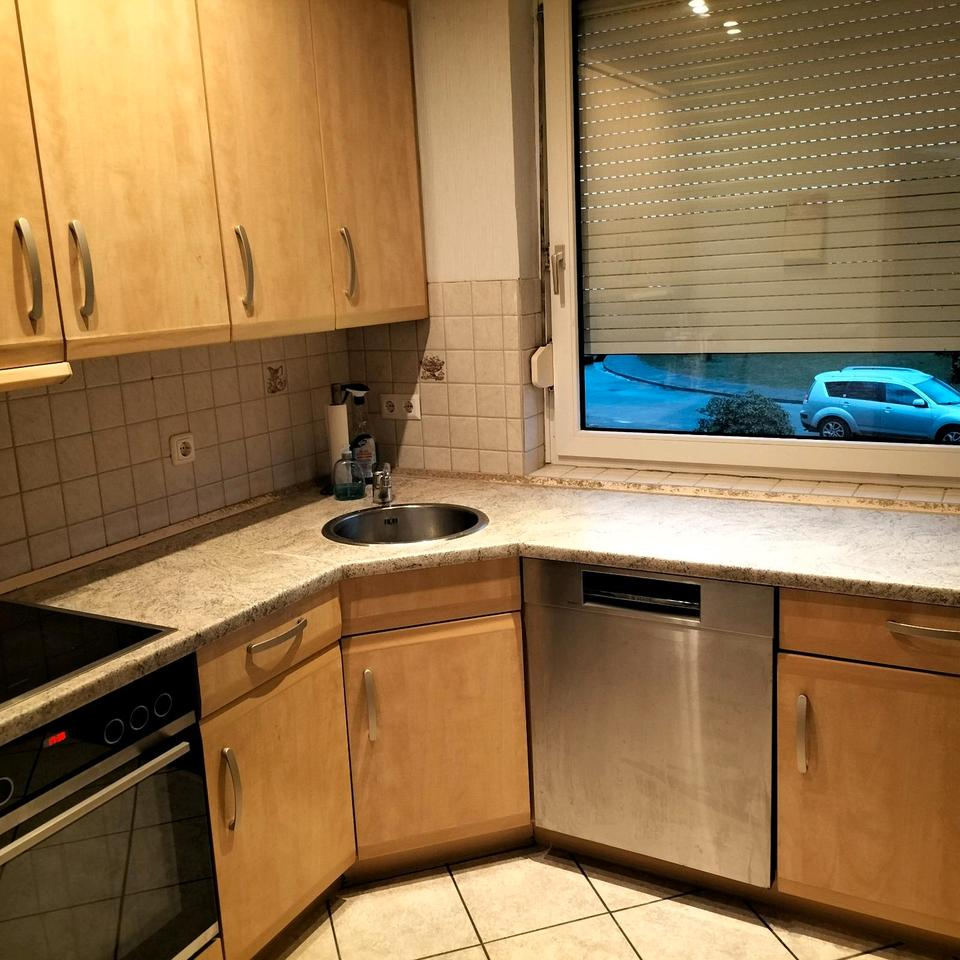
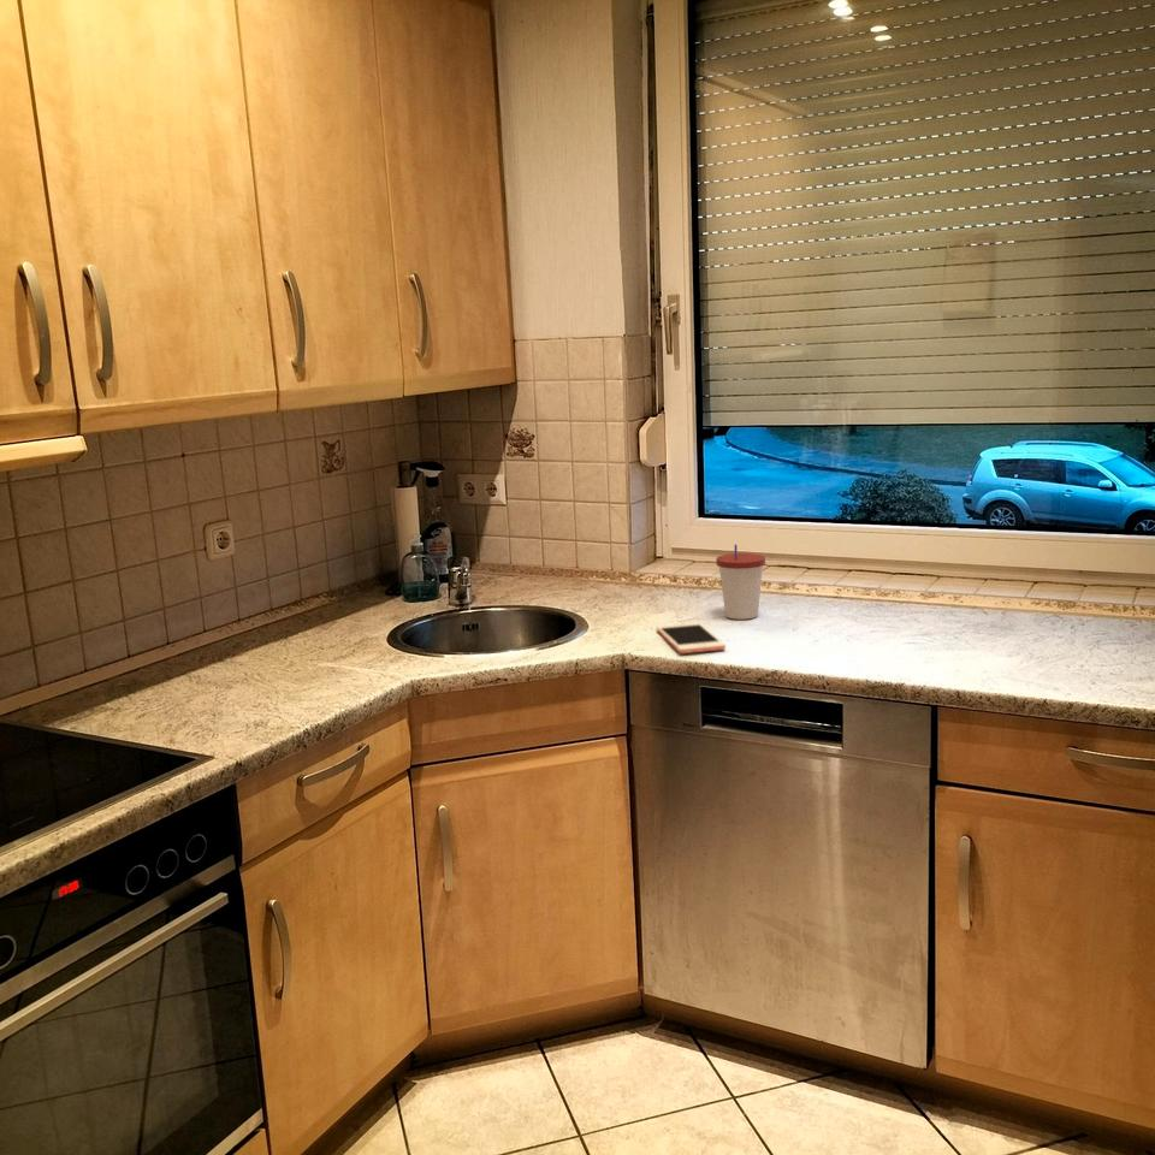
+ cup (740, 579)
+ cell phone (689, 636)
